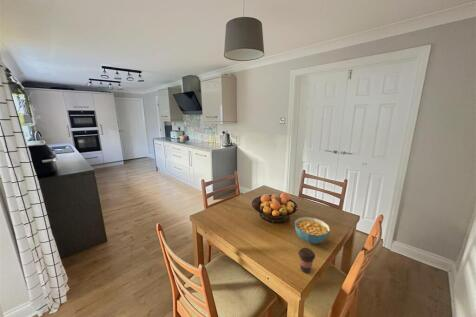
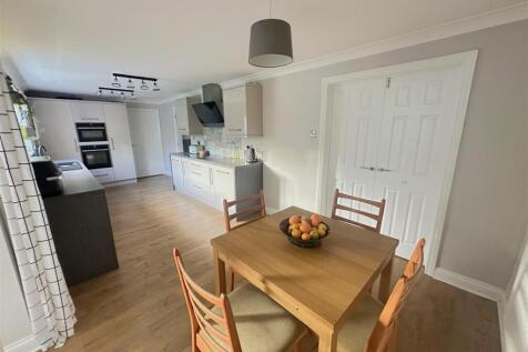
- cereal bowl (311, 232)
- coffee cup (306, 260)
